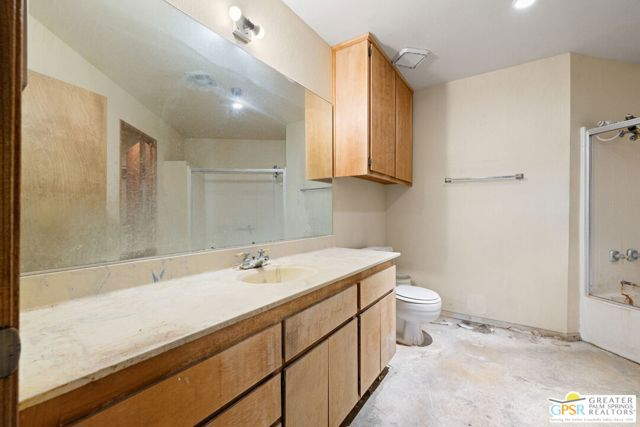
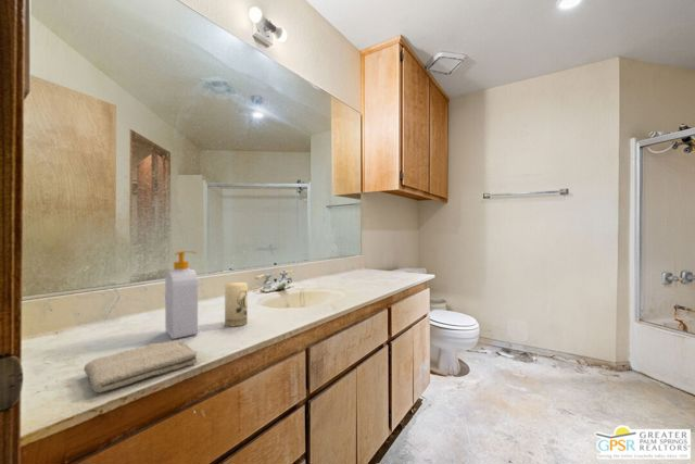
+ washcloth (144, 361)
+ soap bottle (182, 291)
+ candle (236, 303)
